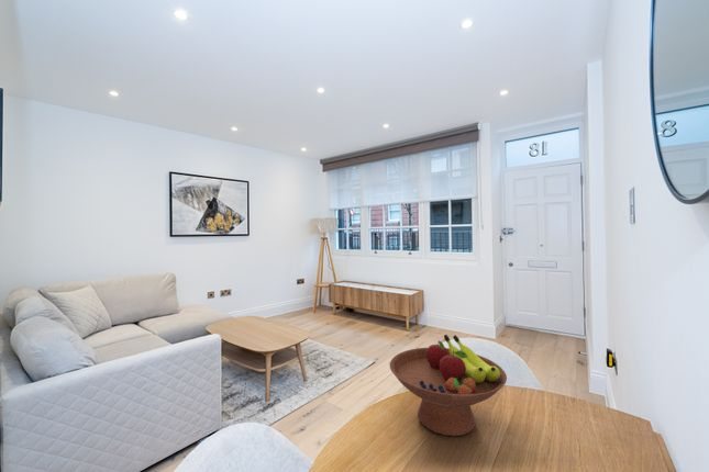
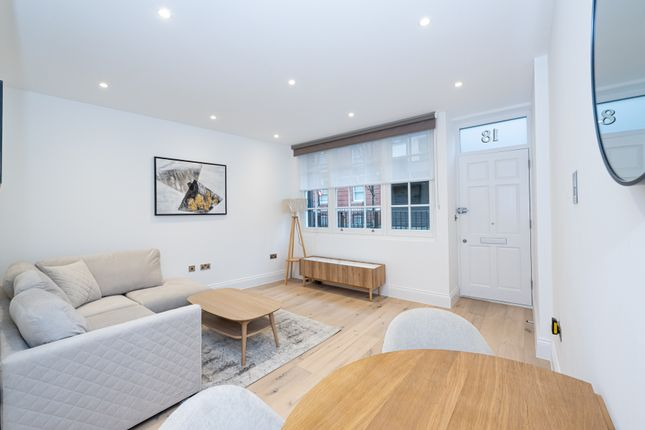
- fruit bowl (445, 383)
